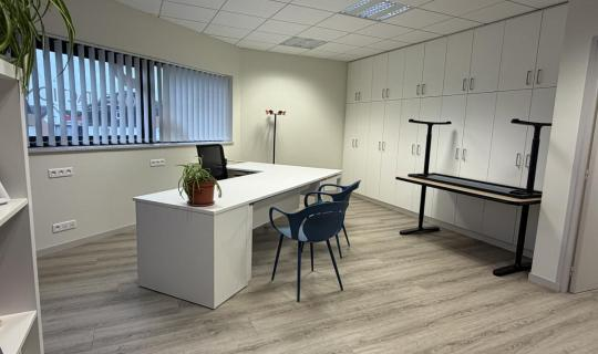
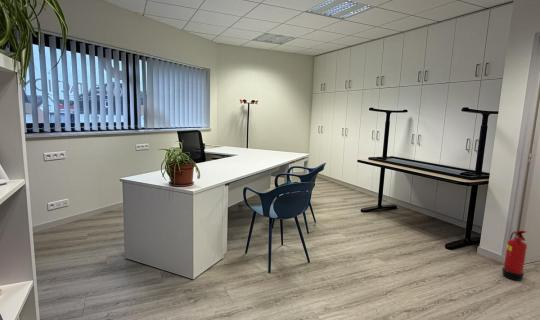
+ fire extinguisher (514, 251)
